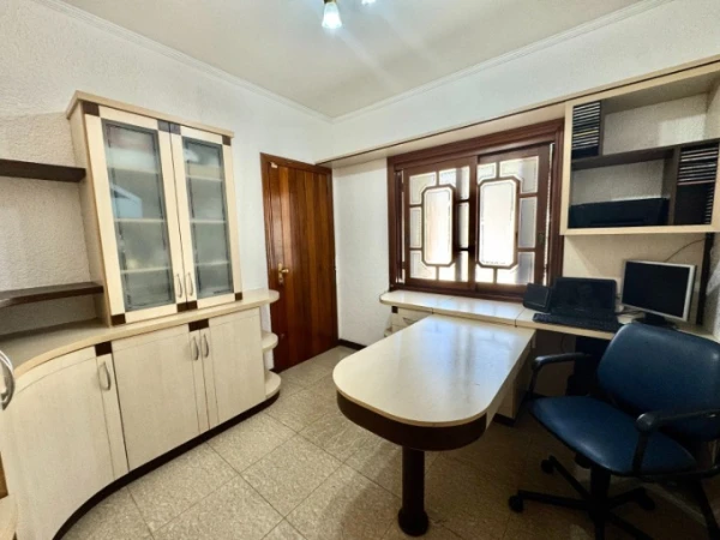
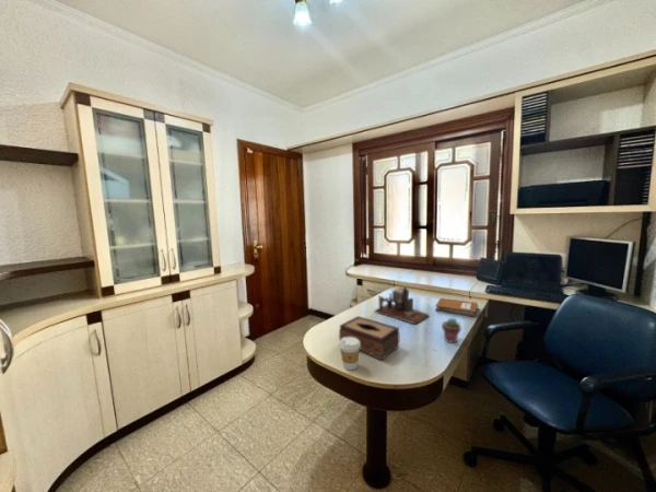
+ tissue box (368, 336)
+ desk organizer (400, 298)
+ potted succulent (450, 329)
+ notebook (457, 306)
+ coffee cup (350, 352)
